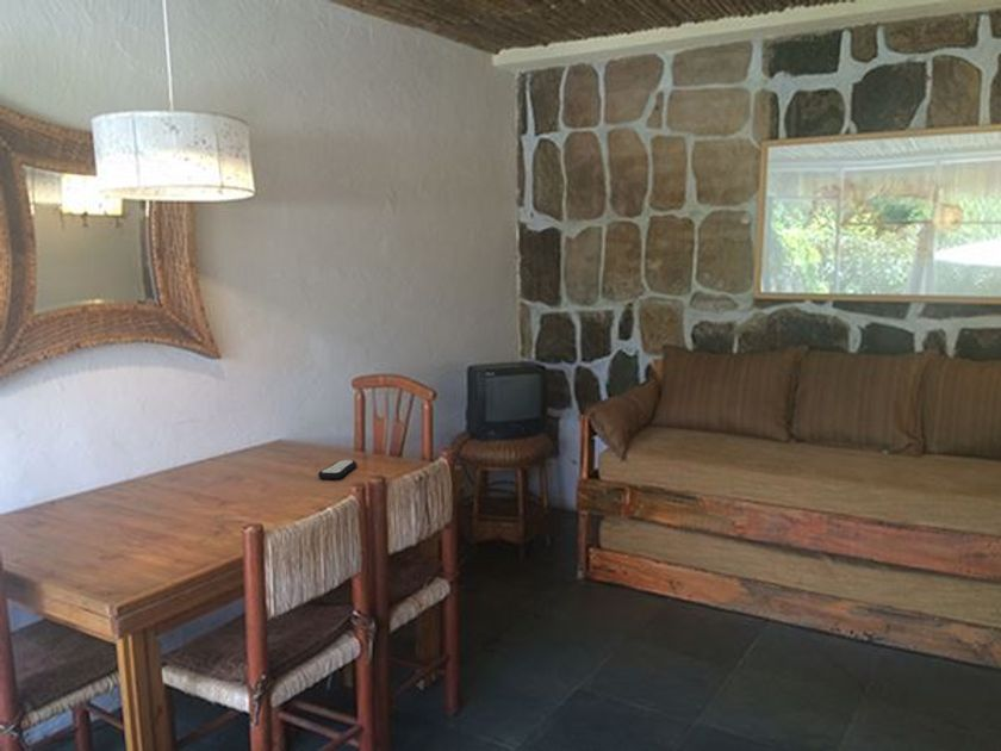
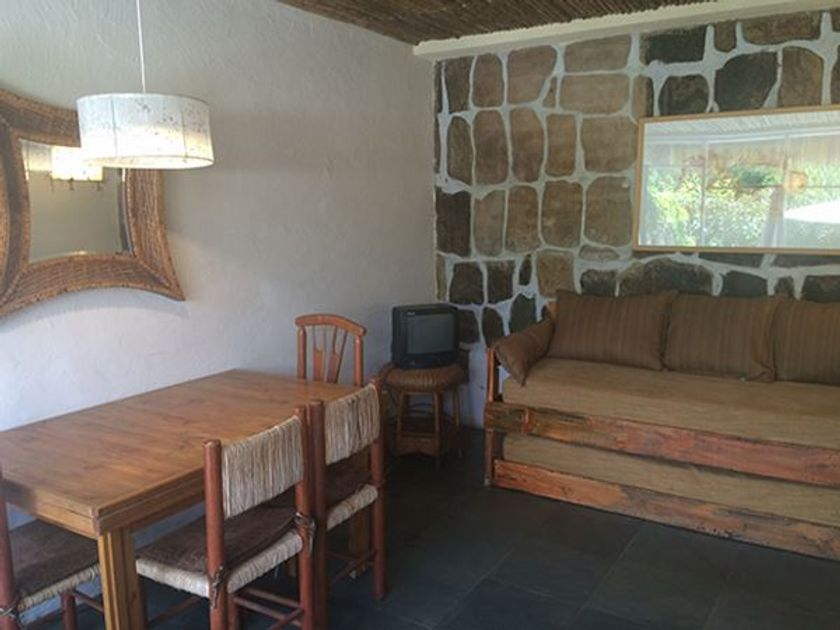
- remote control (338, 468)
